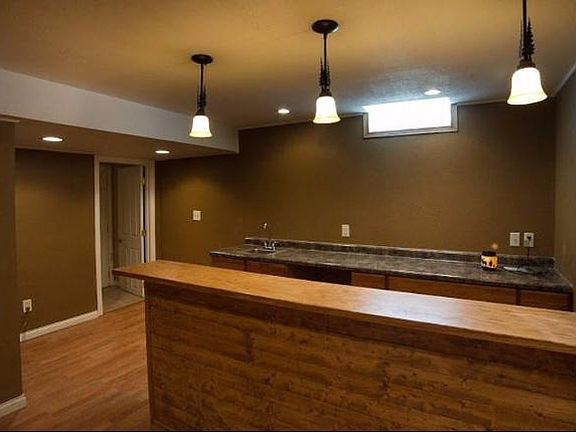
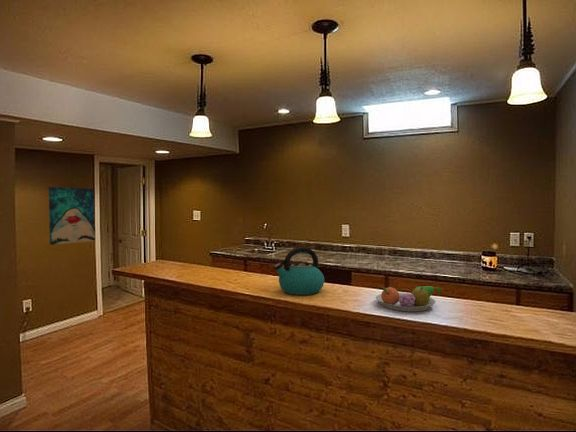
+ fruit bowl (407, 293)
+ kettle (298, 269)
+ wall art (73, 215)
